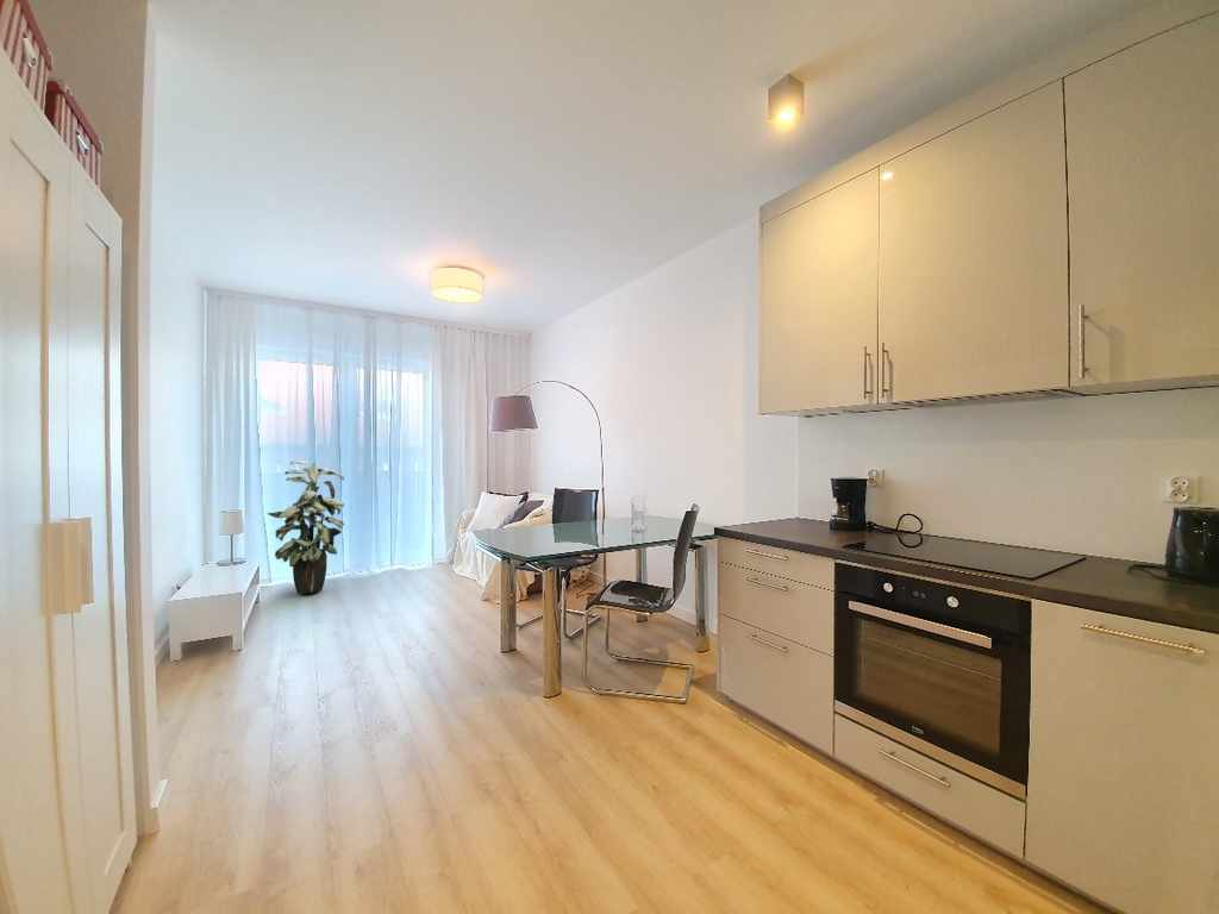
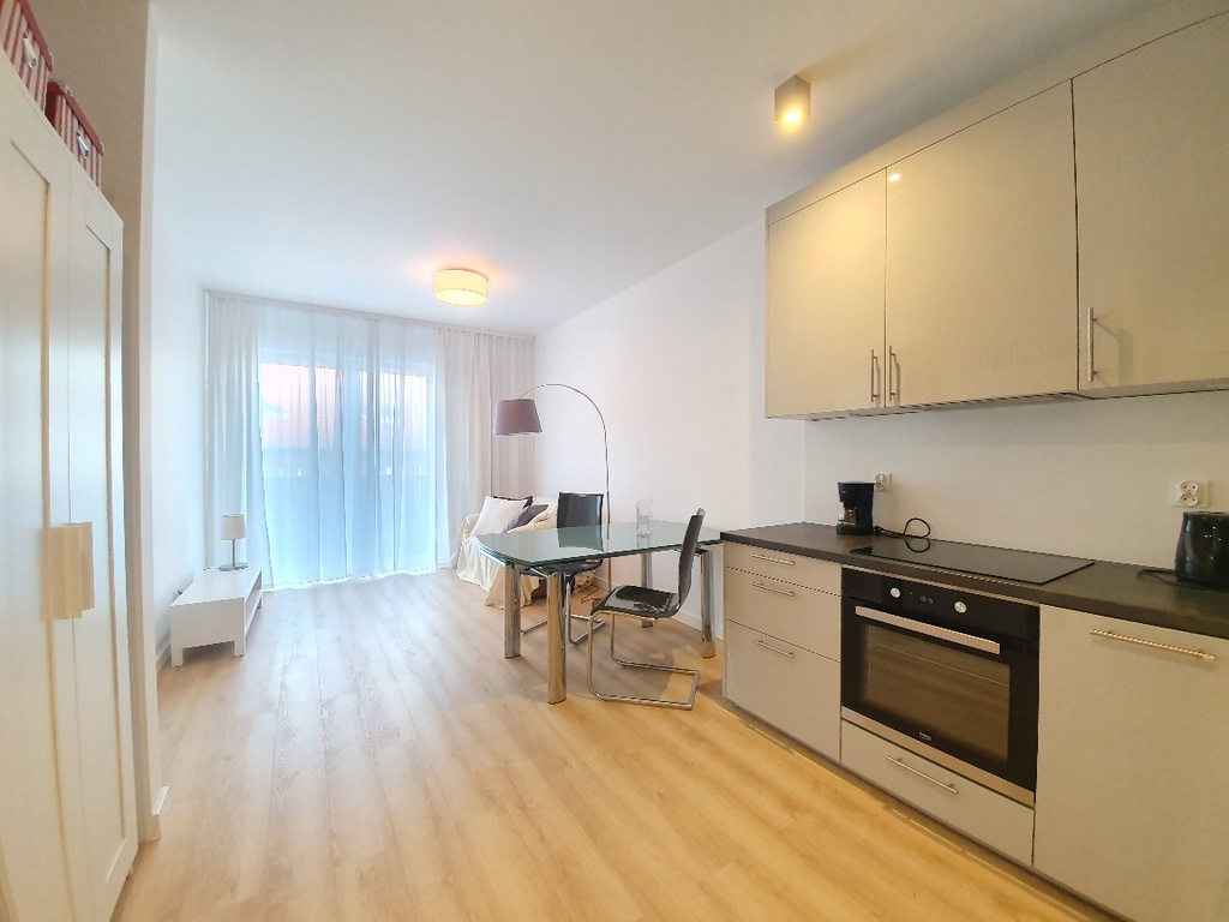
- indoor plant (307, 525)
